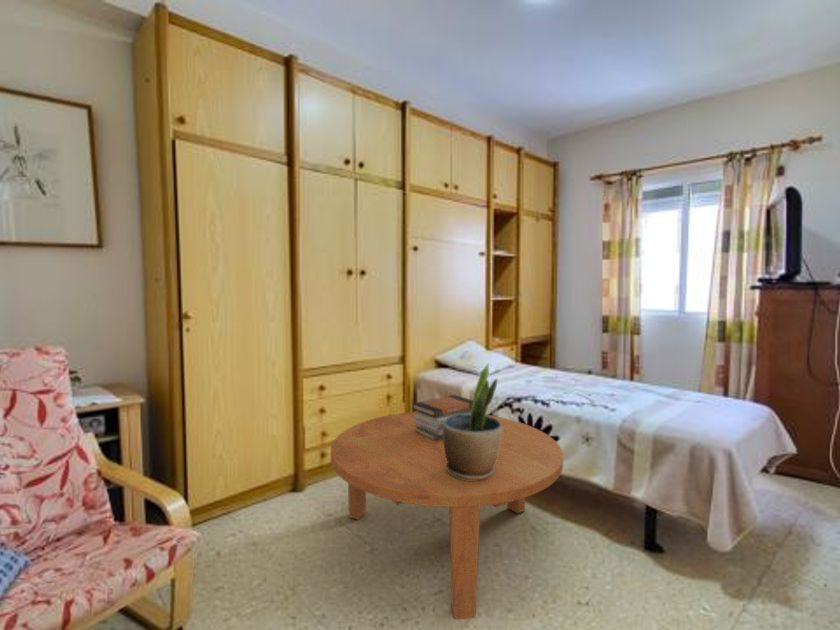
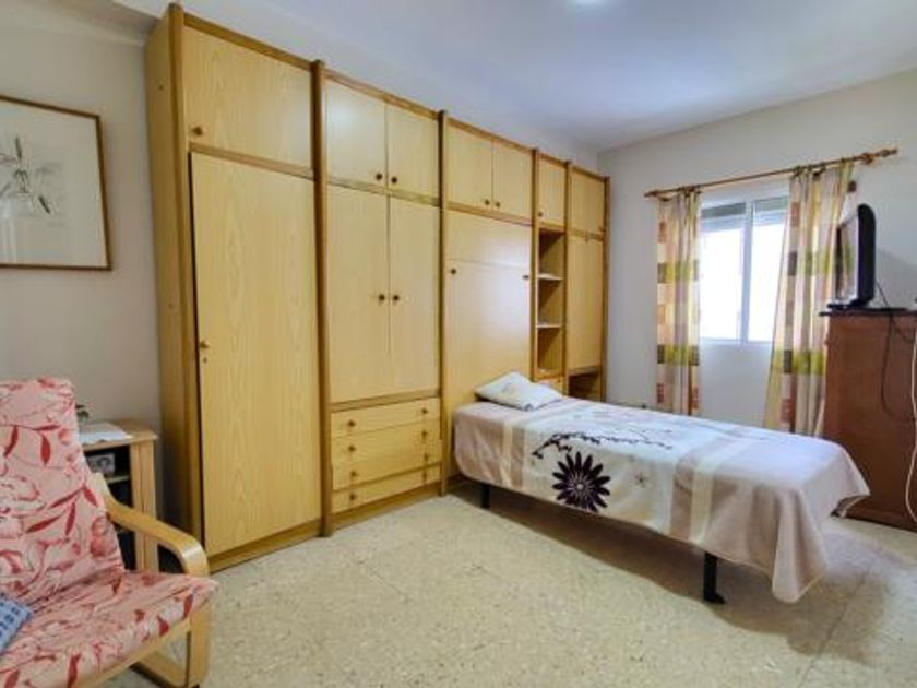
- potted plant (472, 419)
- book stack (445, 416)
- coffee table (444, 490)
